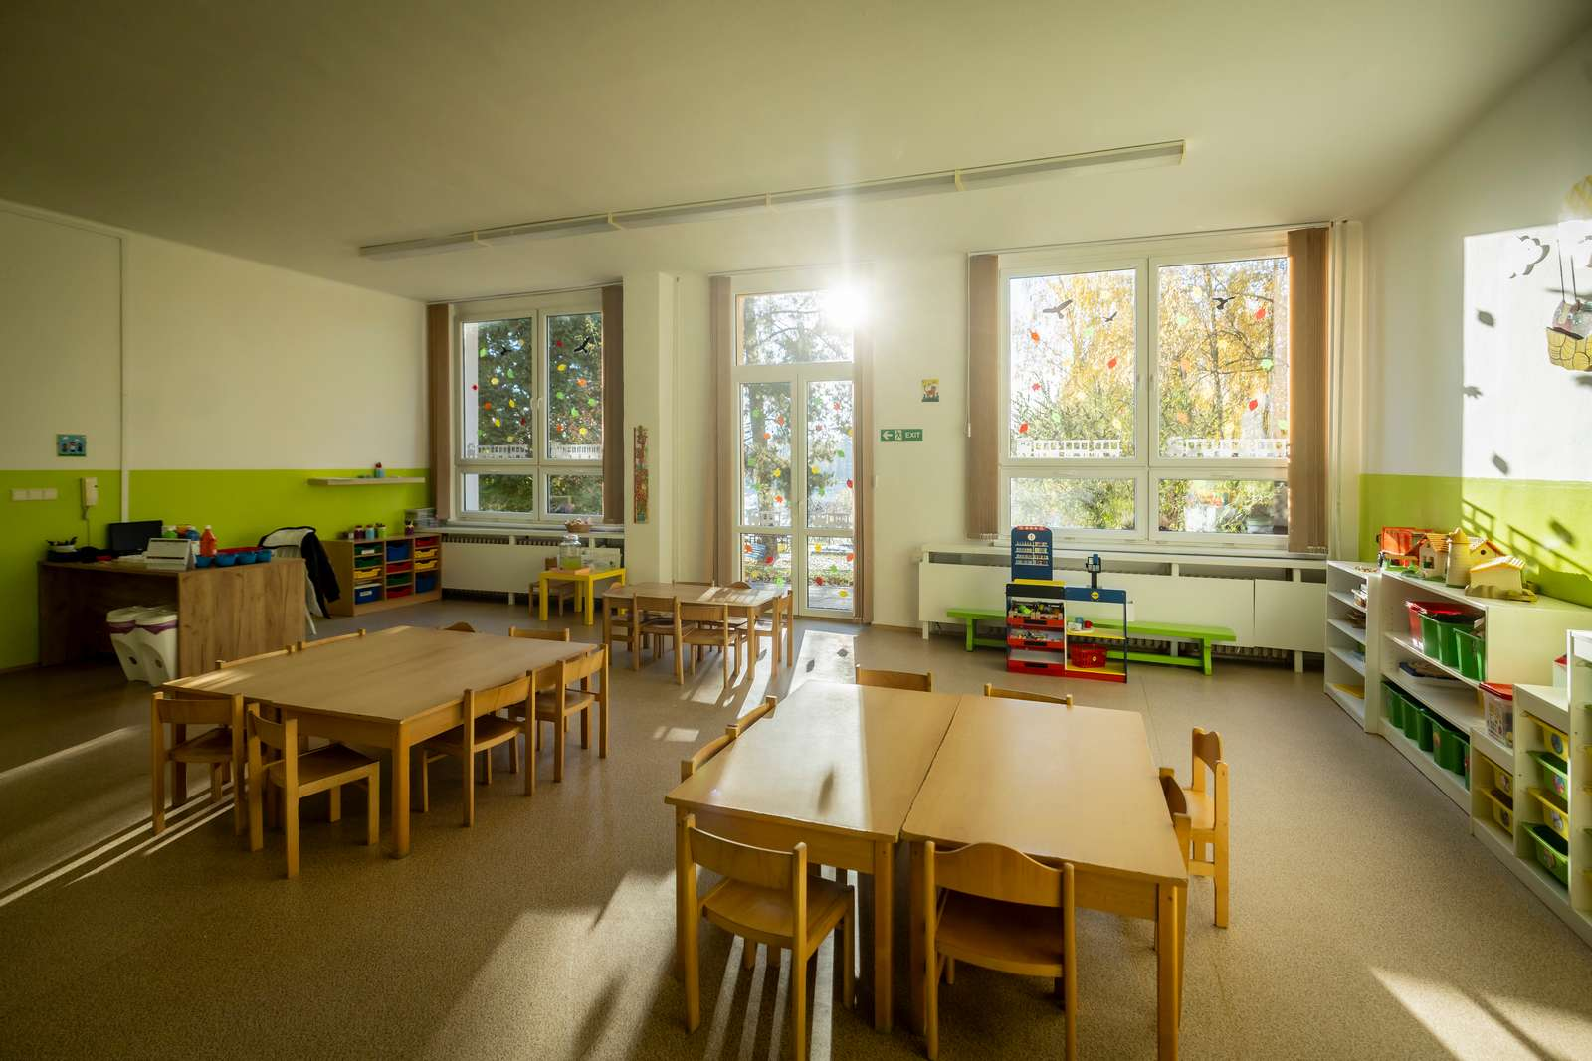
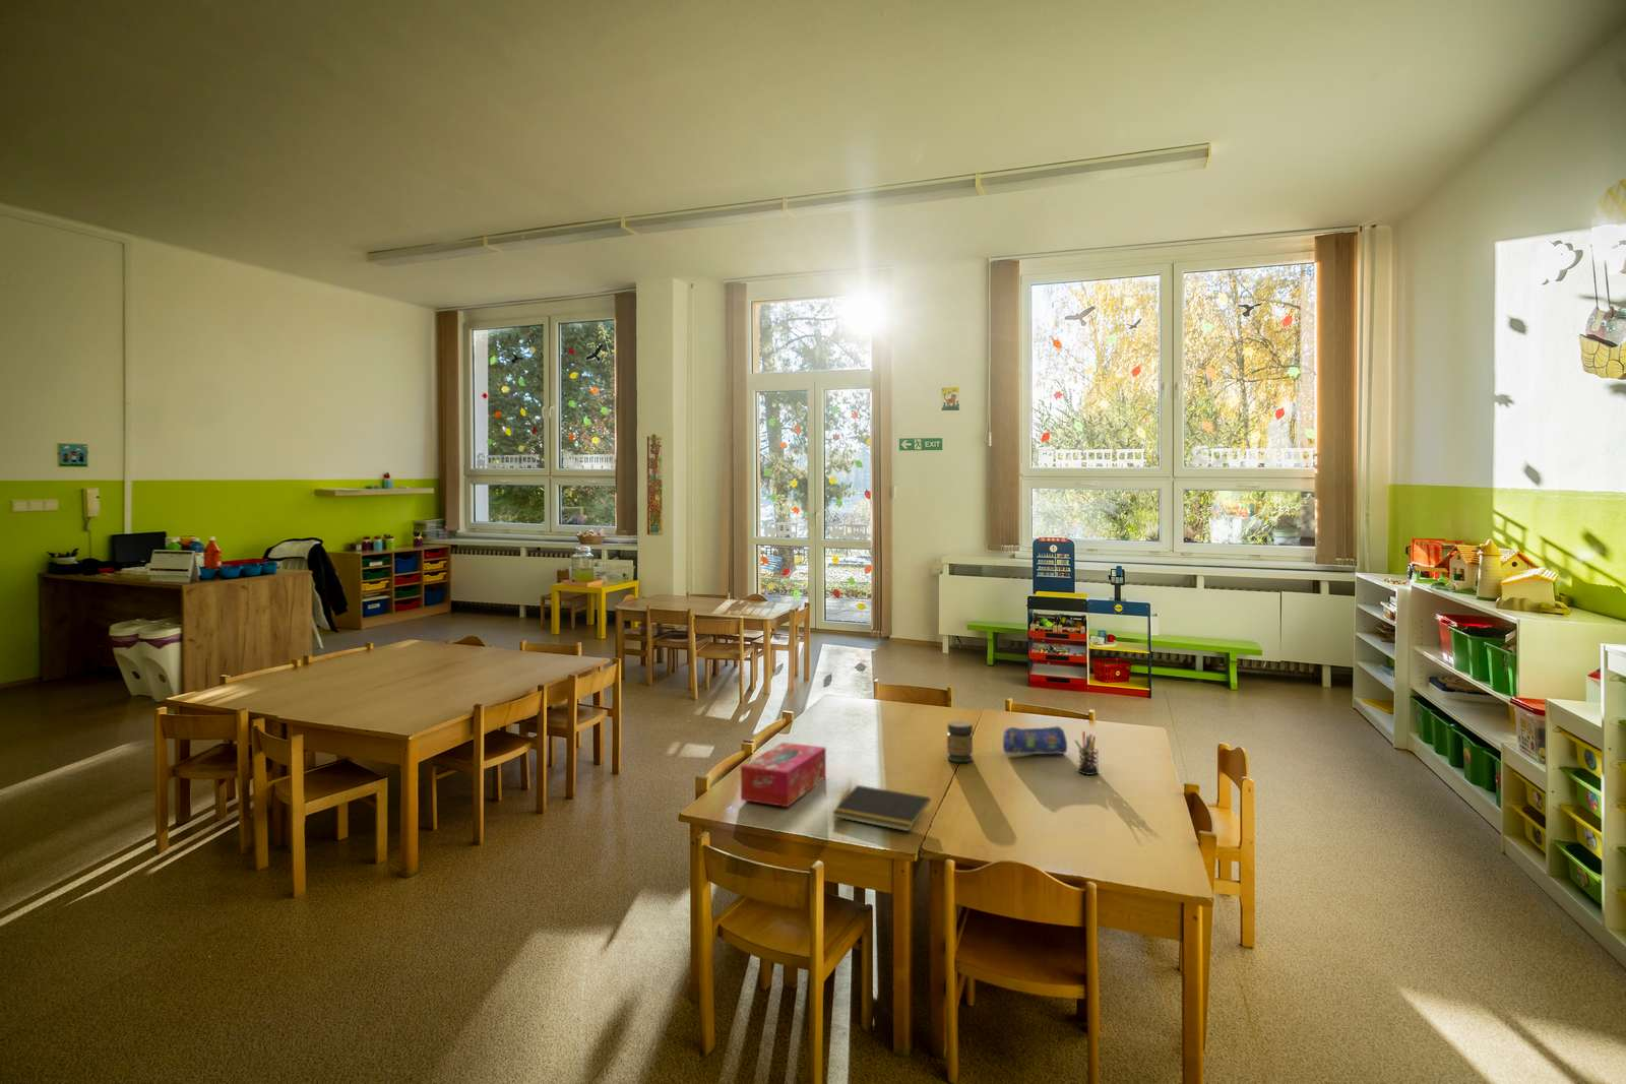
+ tissue box (784, 772)
+ notepad (881, 807)
+ pencil case (1034, 739)
+ jar (959, 740)
+ pen holder (1085, 751)
